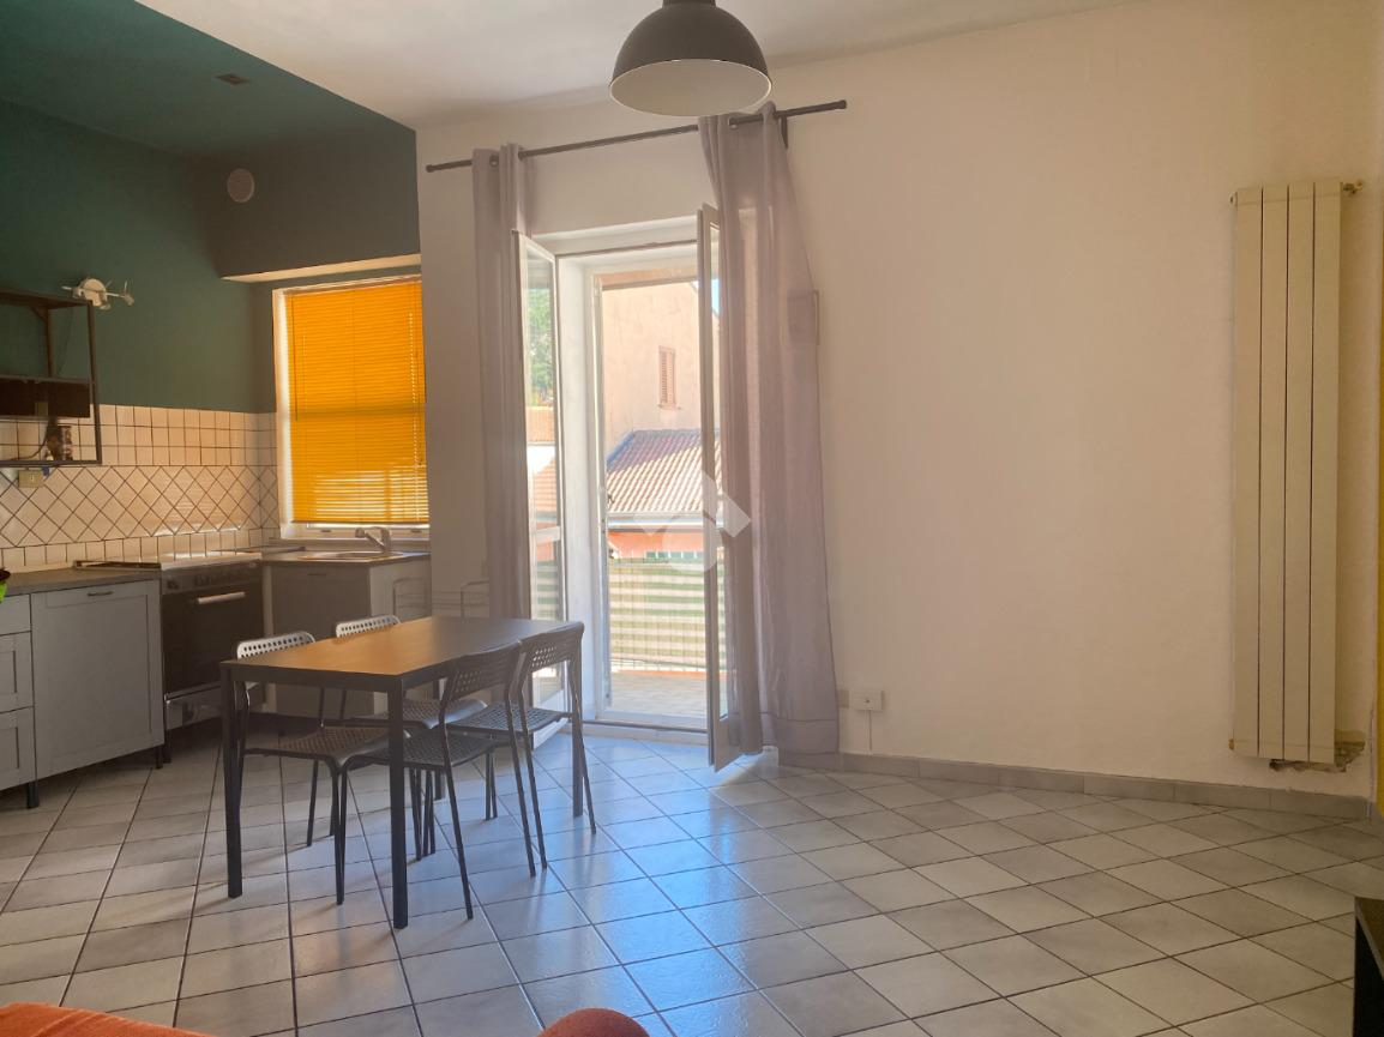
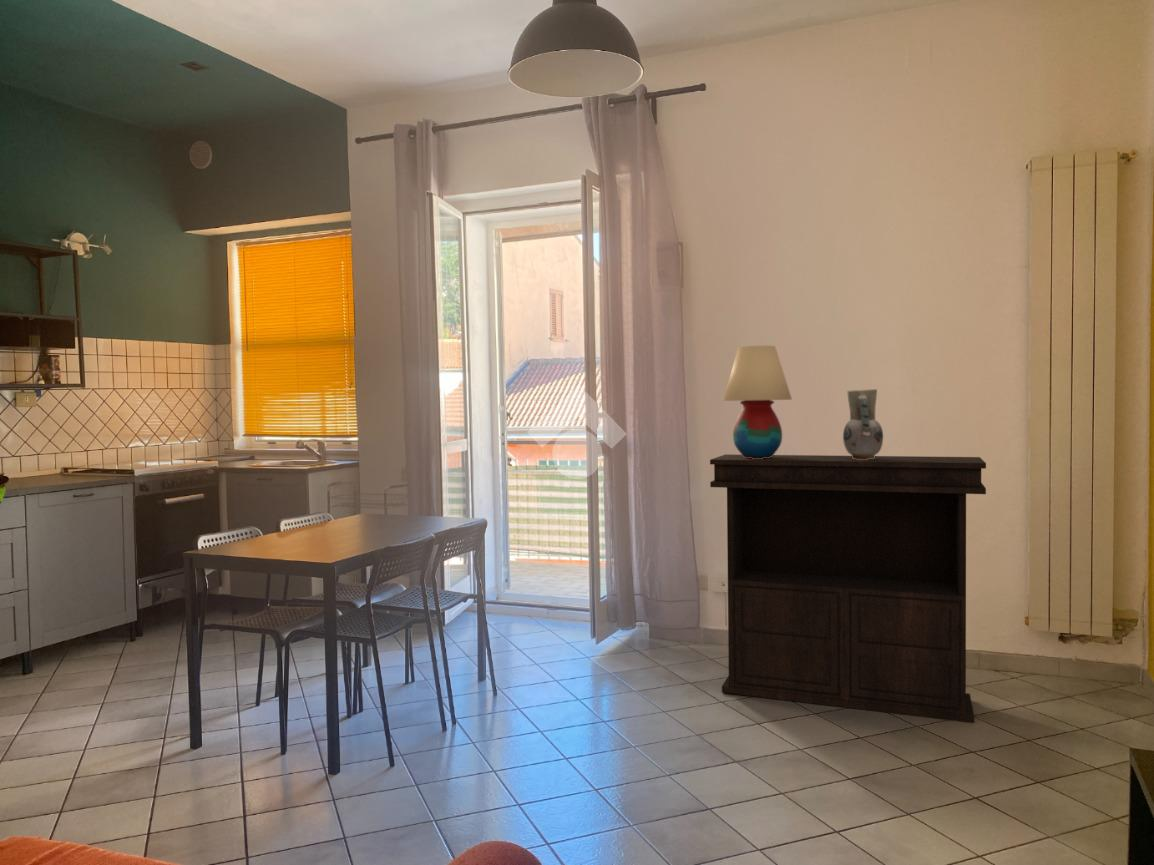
+ vase (862, 423)
+ table lamp (757, 402)
+ console table (843, 577)
